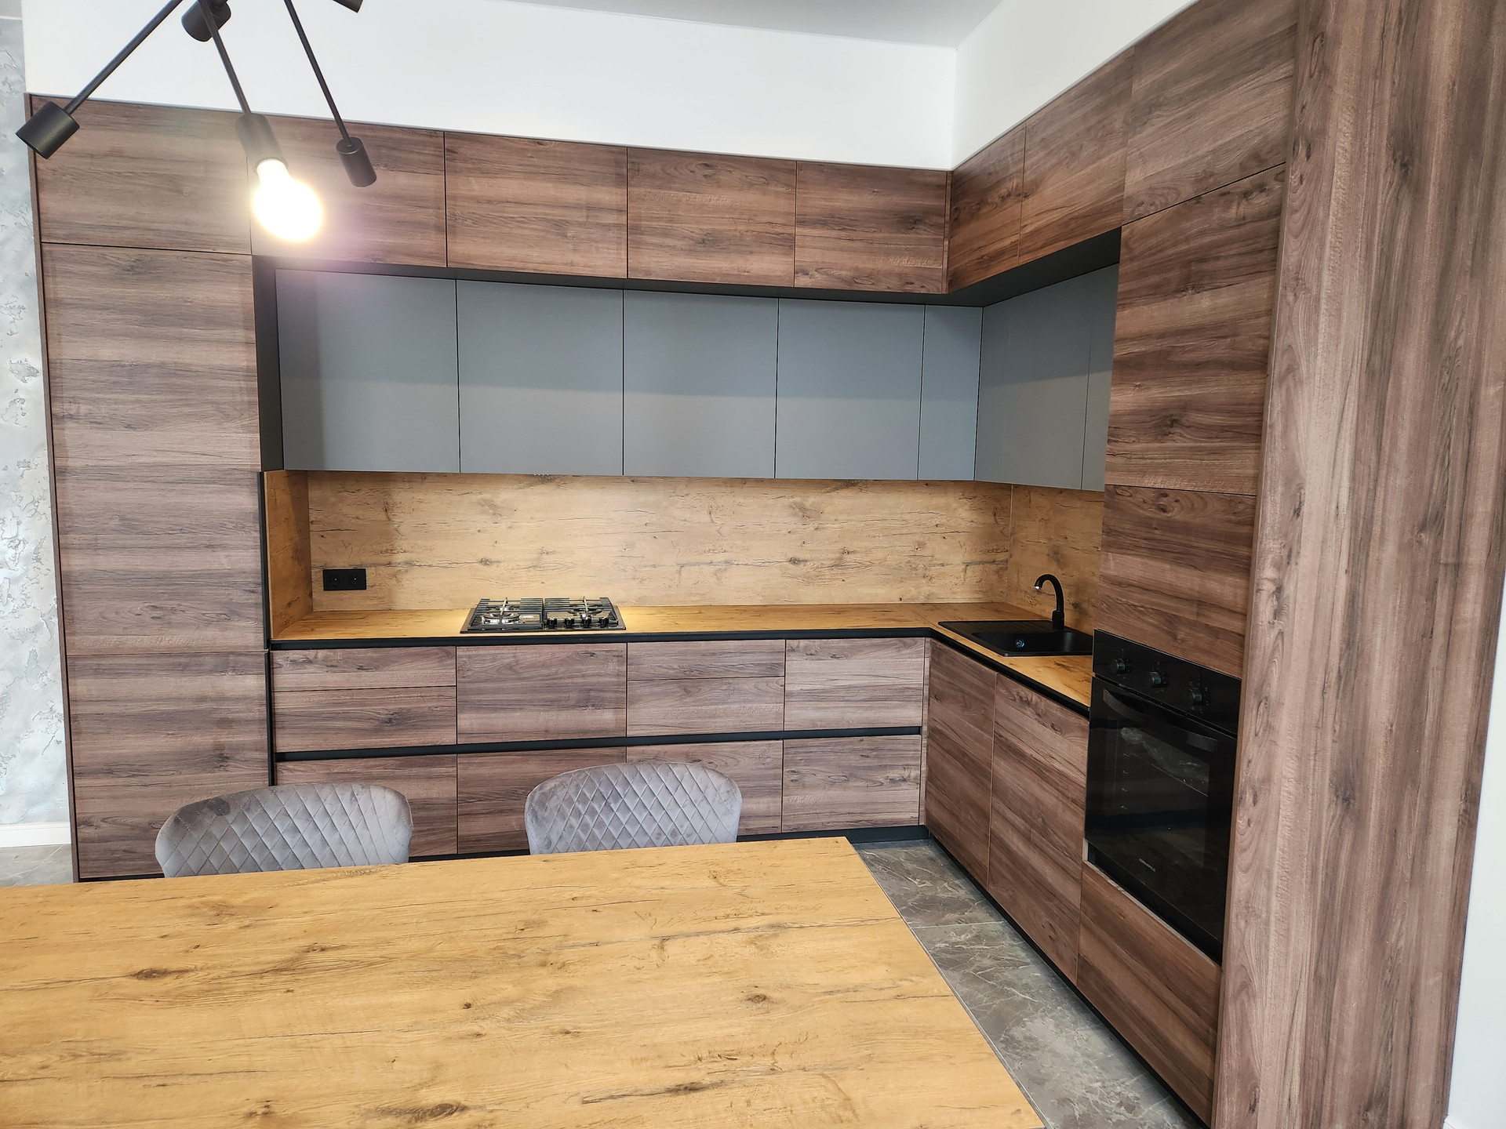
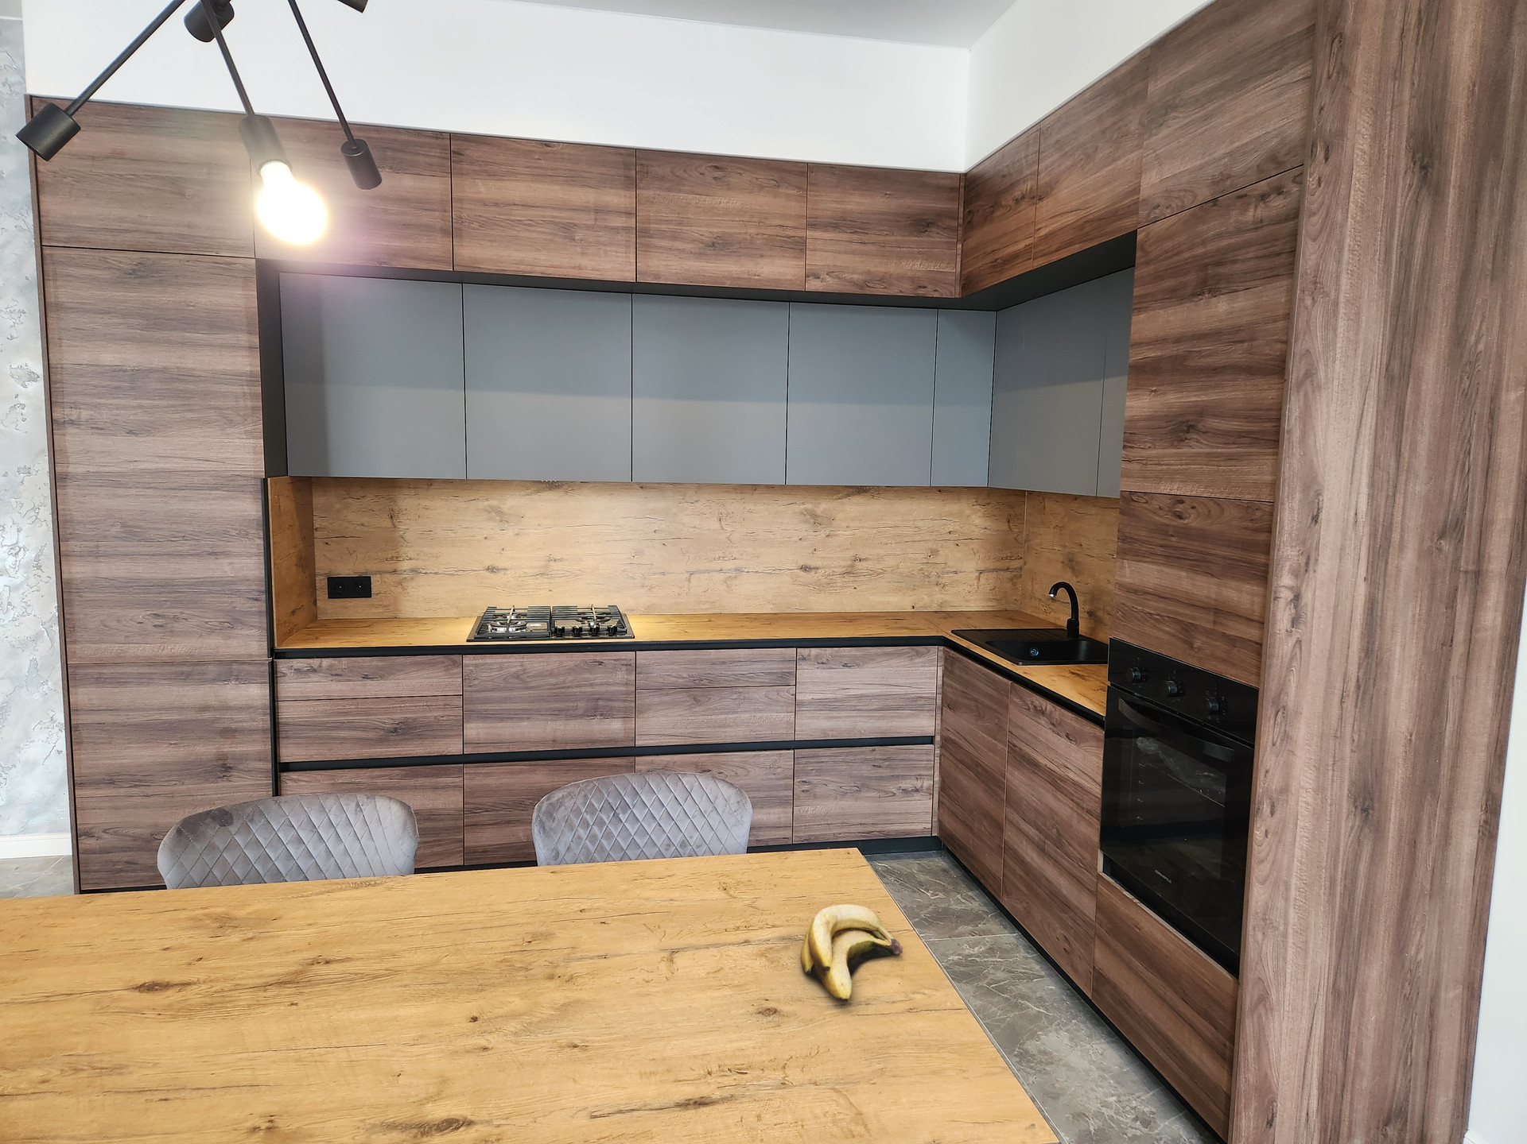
+ banana (854, 942)
